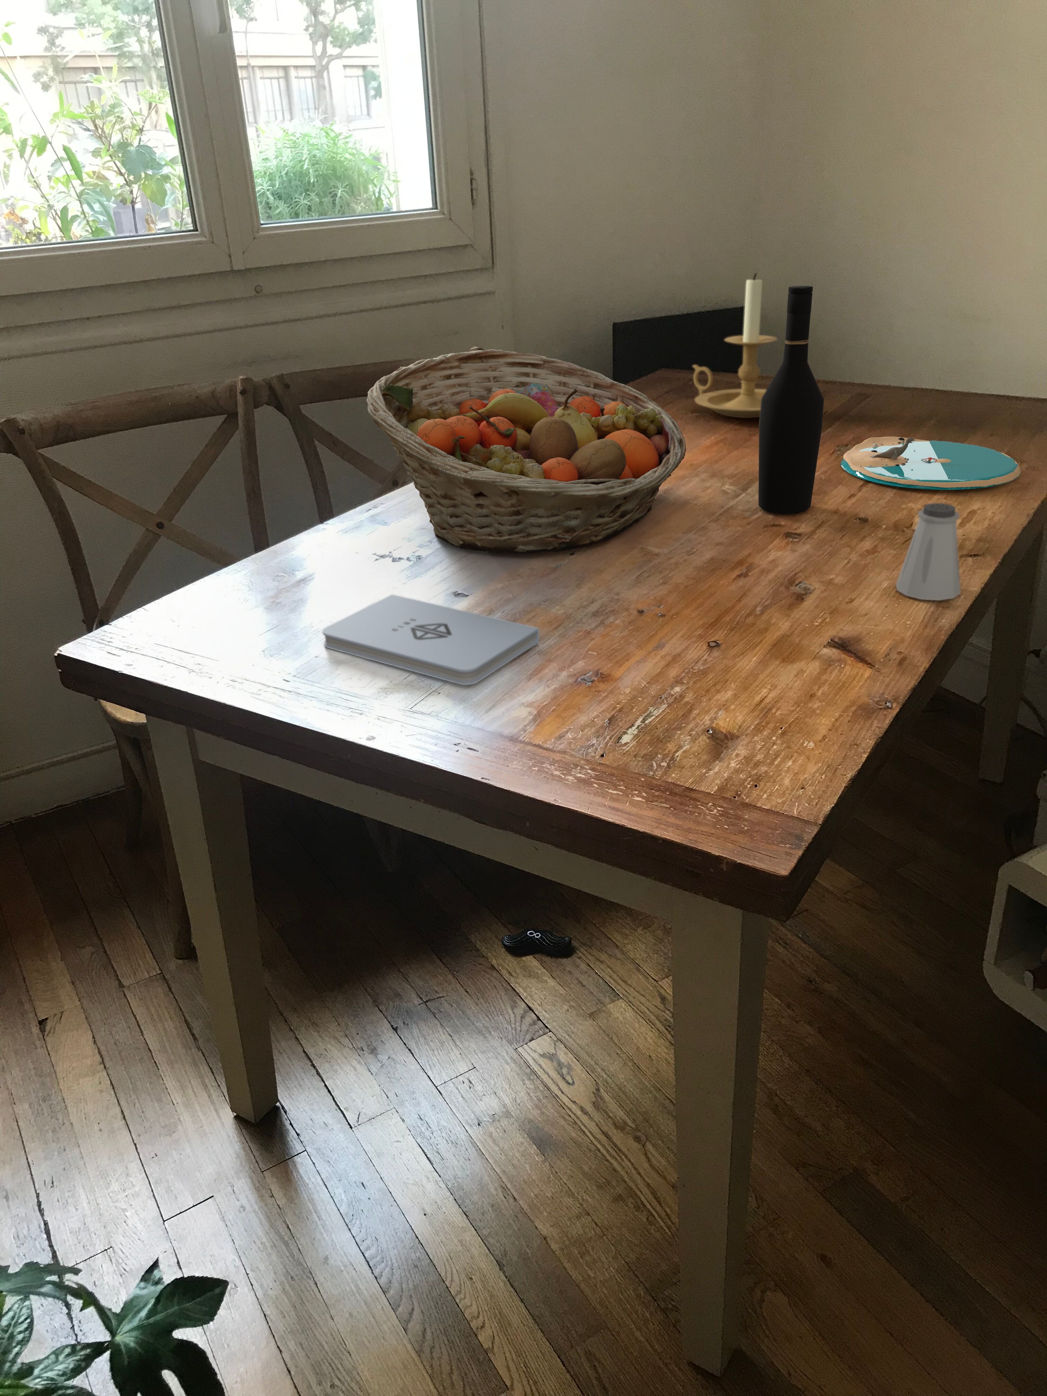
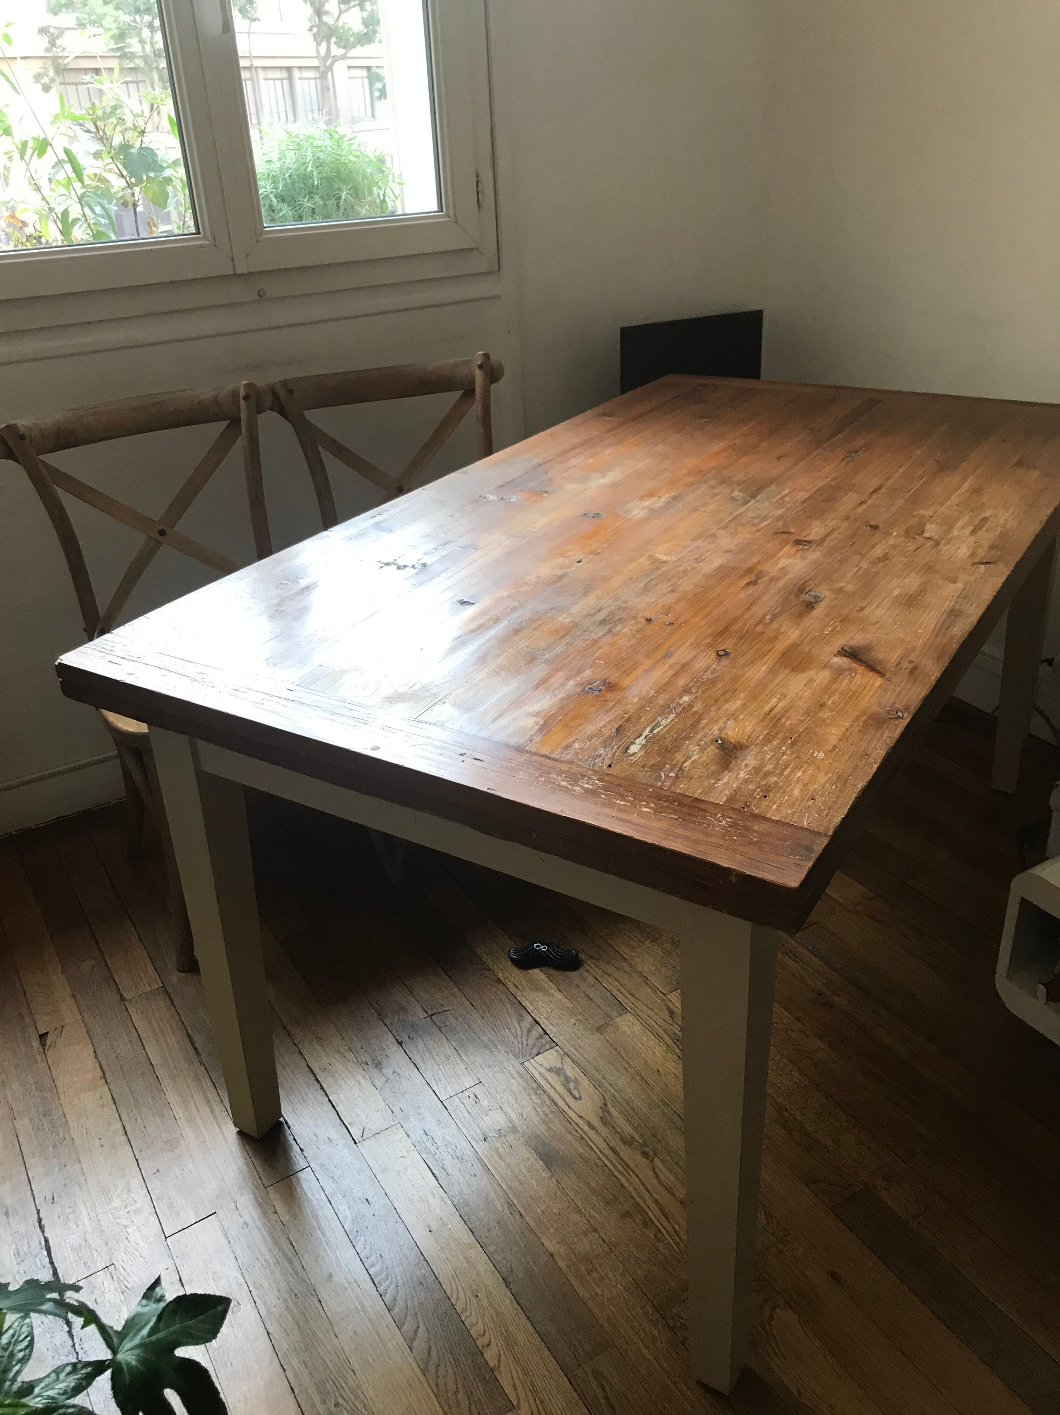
- fruit basket (532, 443)
- notepad (428, 636)
- candle holder (750, 344)
- plate (930, 452)
- wine bottle (792, 402)
- saltshaker (934, 549)
